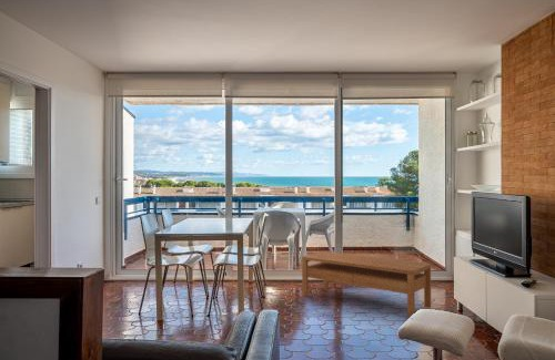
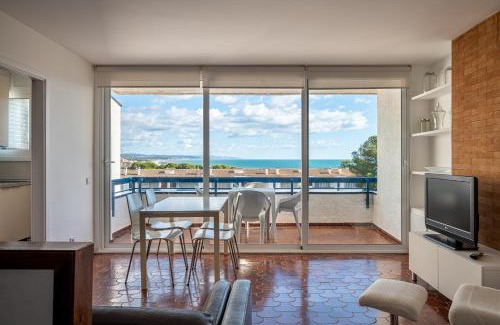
- coffee table (363, 280)
